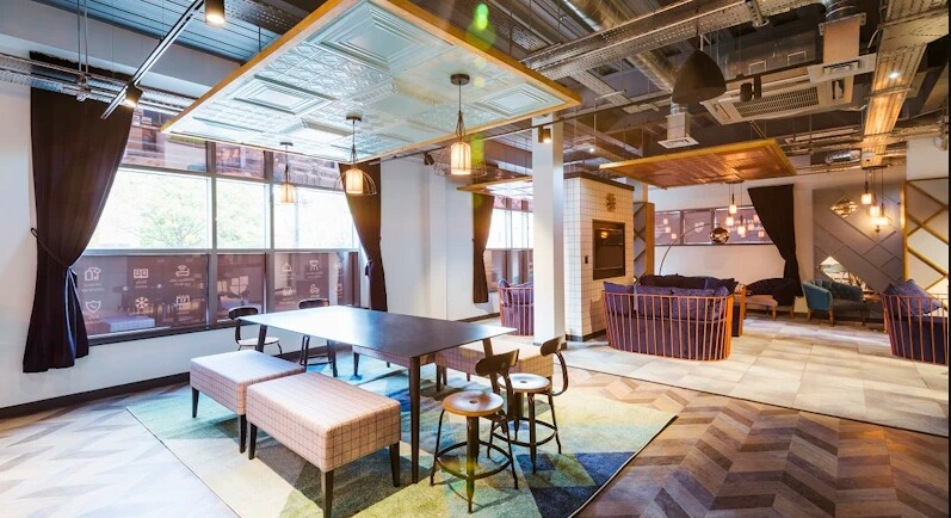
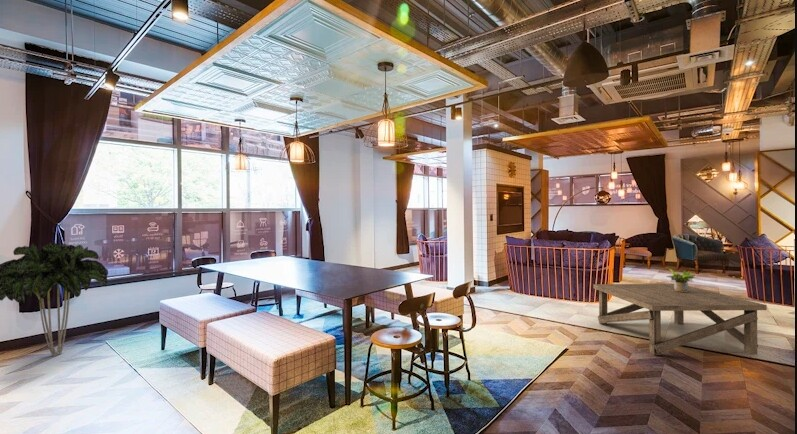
+ potted plant (681, 280)
+ coffee table (668, 310)
+ indoor plant (57, 298)
